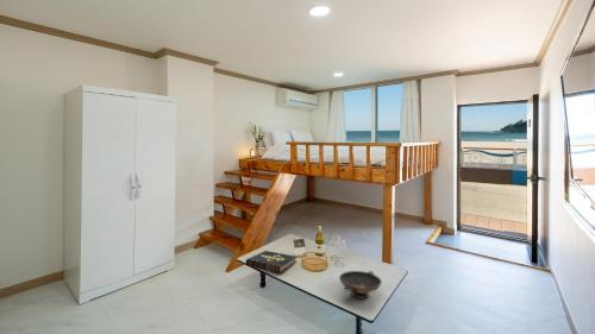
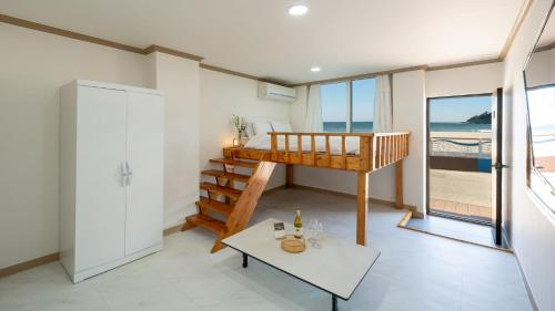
- decorative bowl (359, 286)
- book (271, 260)
